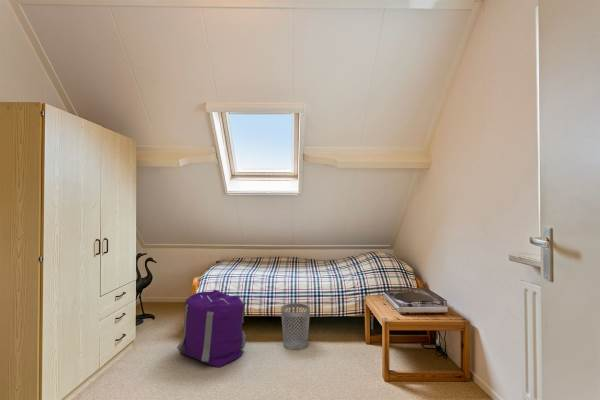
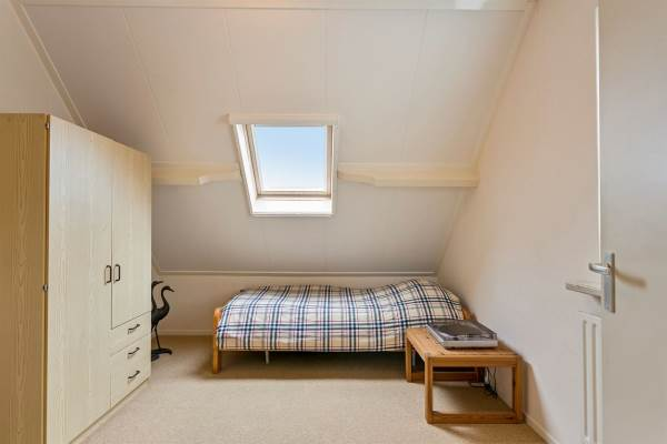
- wastebasket (295, 326)
- backpack (212, 324)
